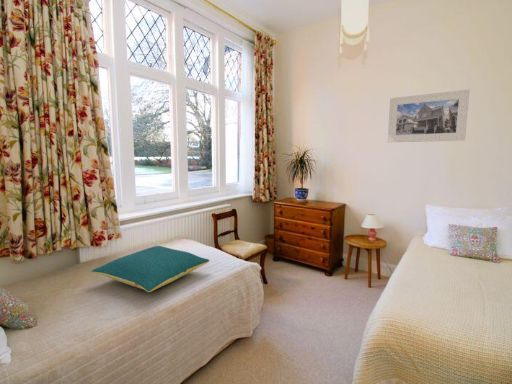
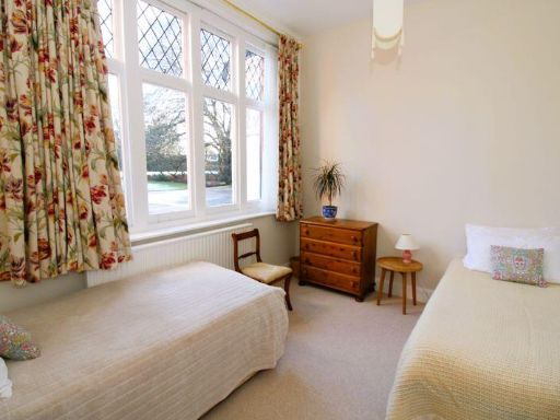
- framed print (425, 118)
- pillow (154, 265)
